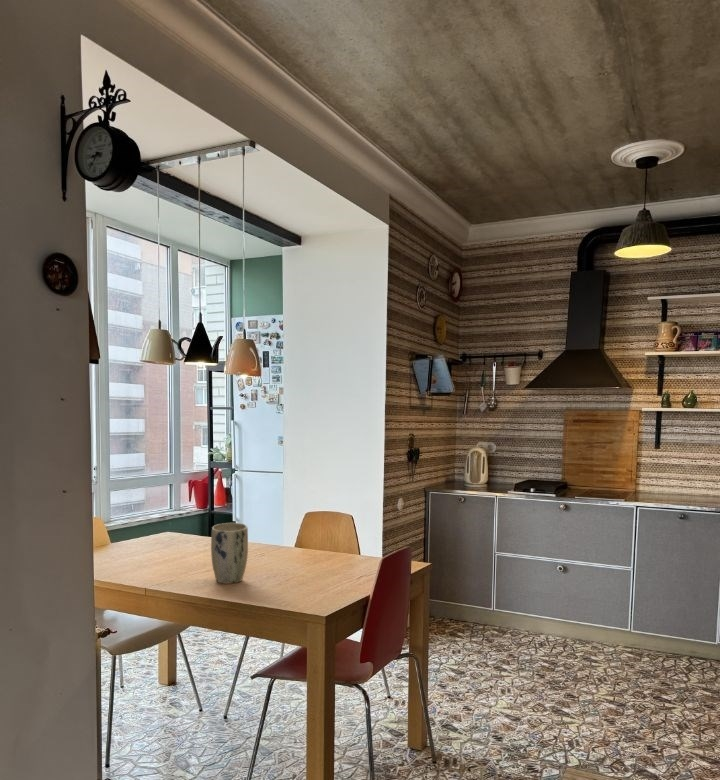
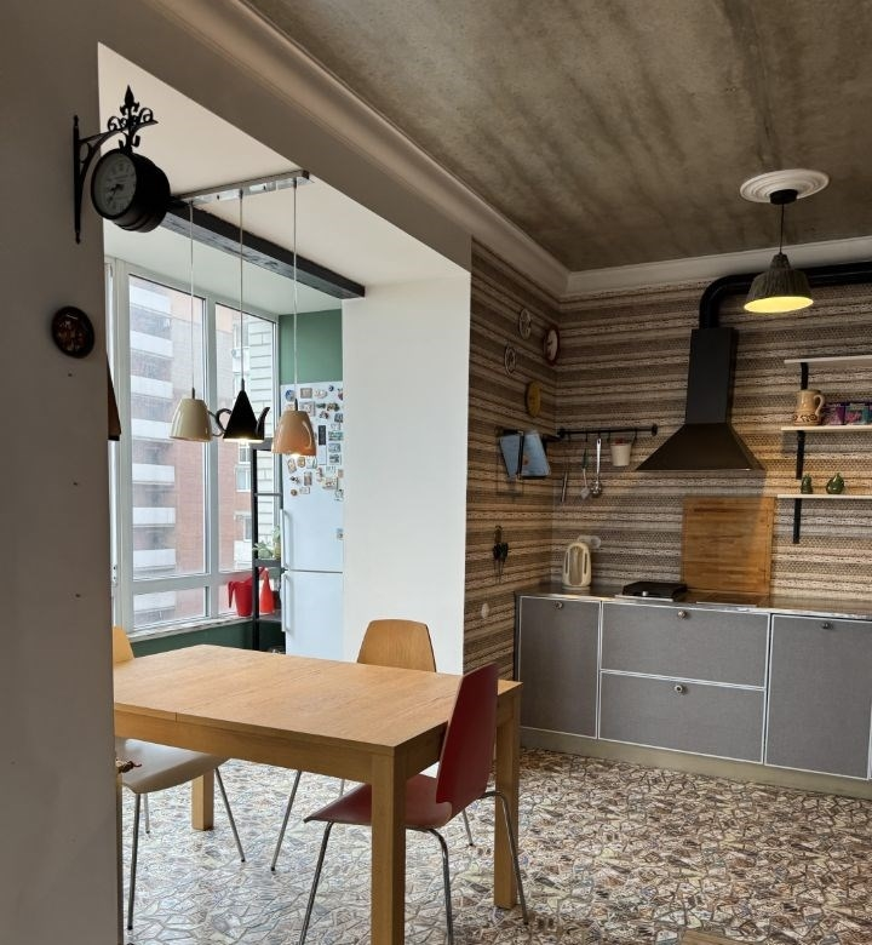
- plant pot (229, 553)
